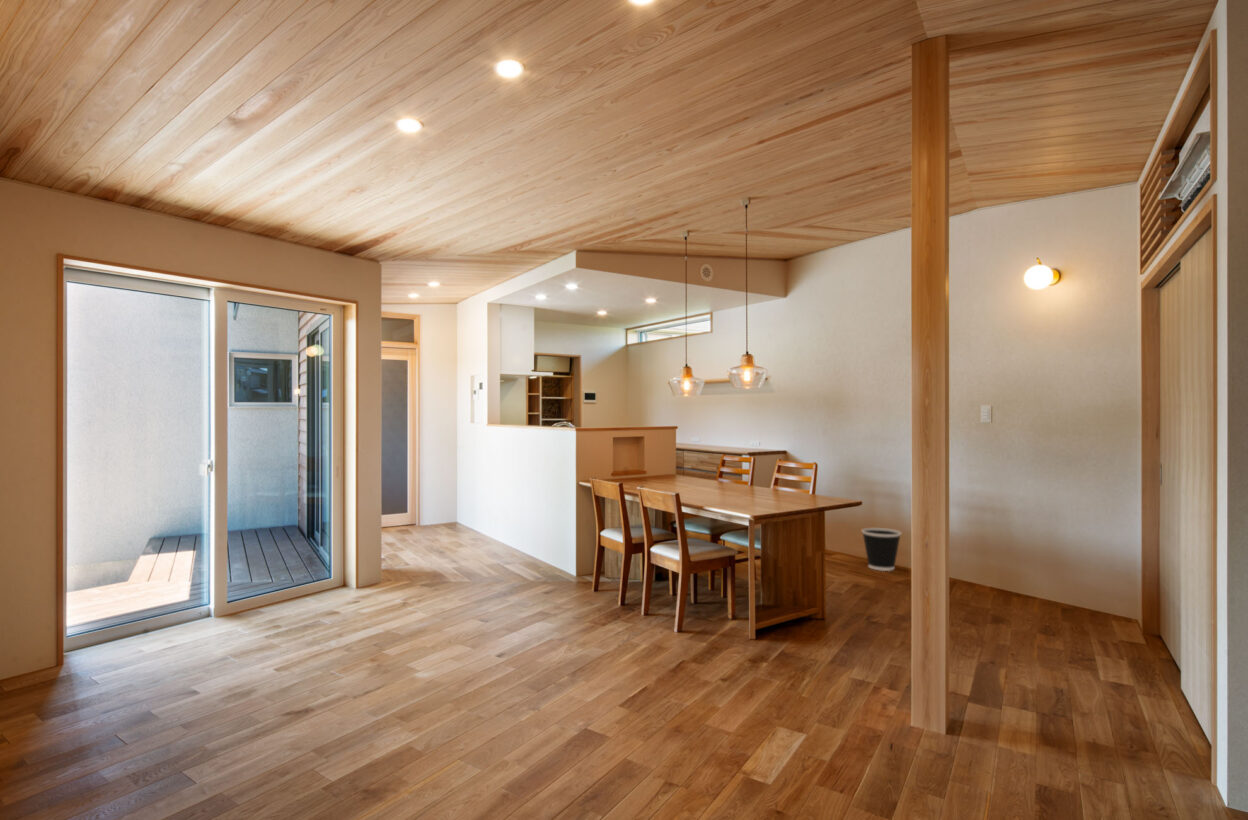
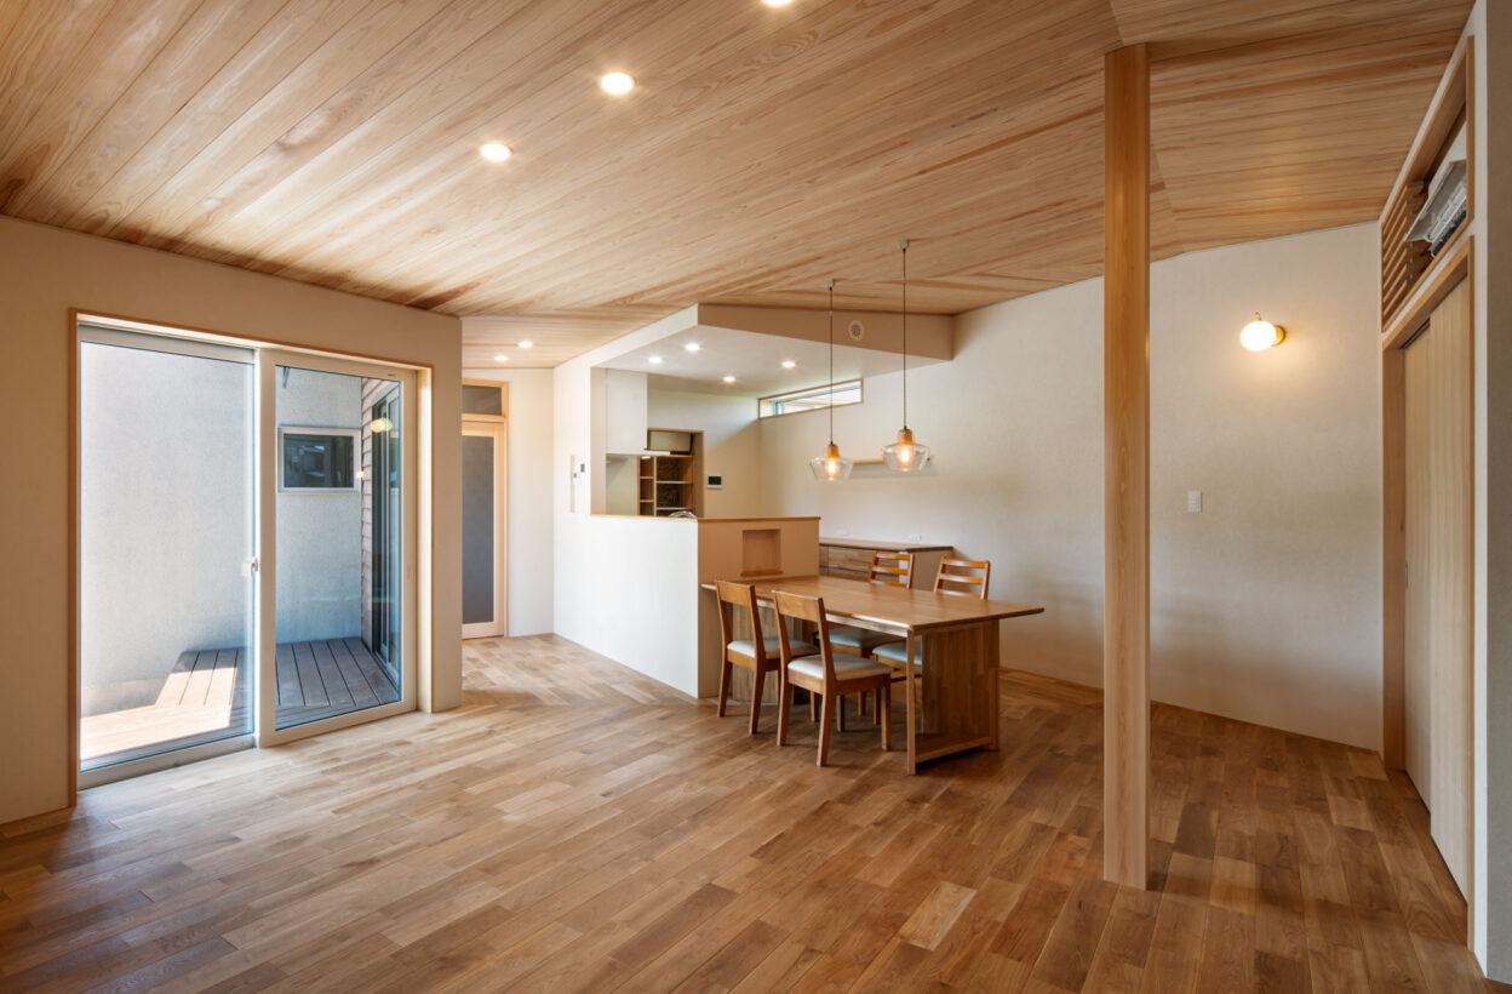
- wastebasket (881, 549)
